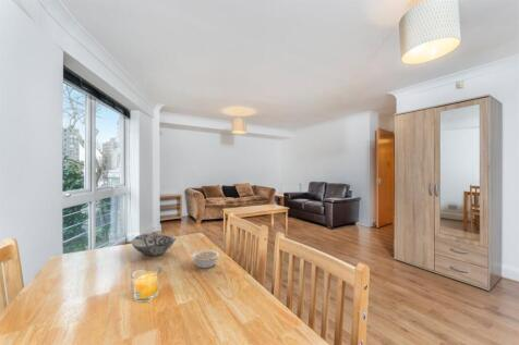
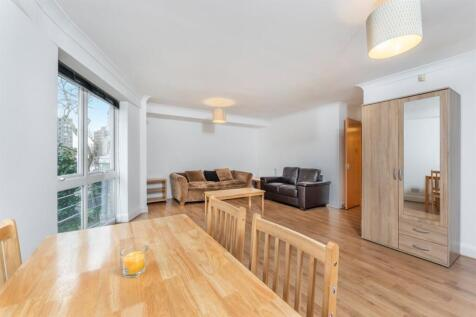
- legume (206, 258)
- decorative bowl (154, 245)
